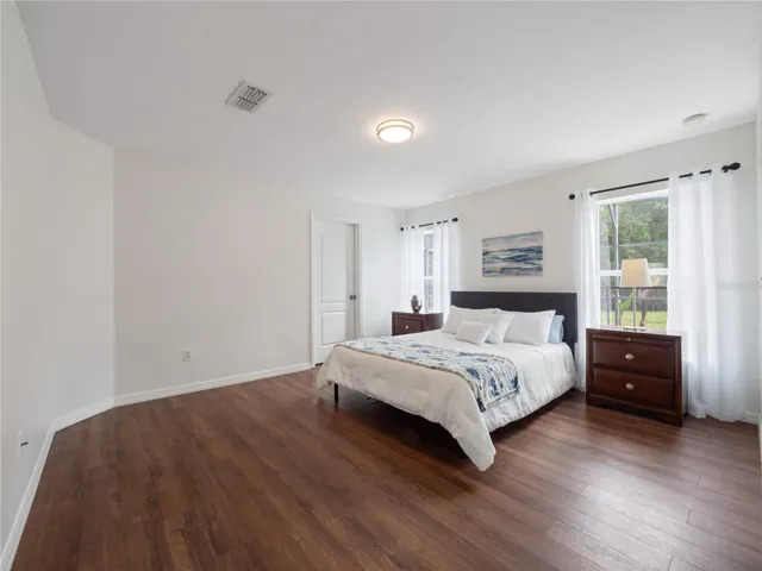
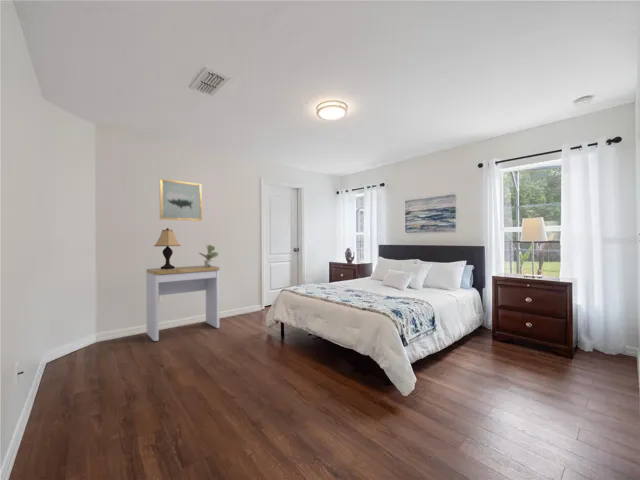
+ wall art (181, 200)
+ potted plant (208, 255)
+ desk (184, 292)
+ lamp (167, 248)
